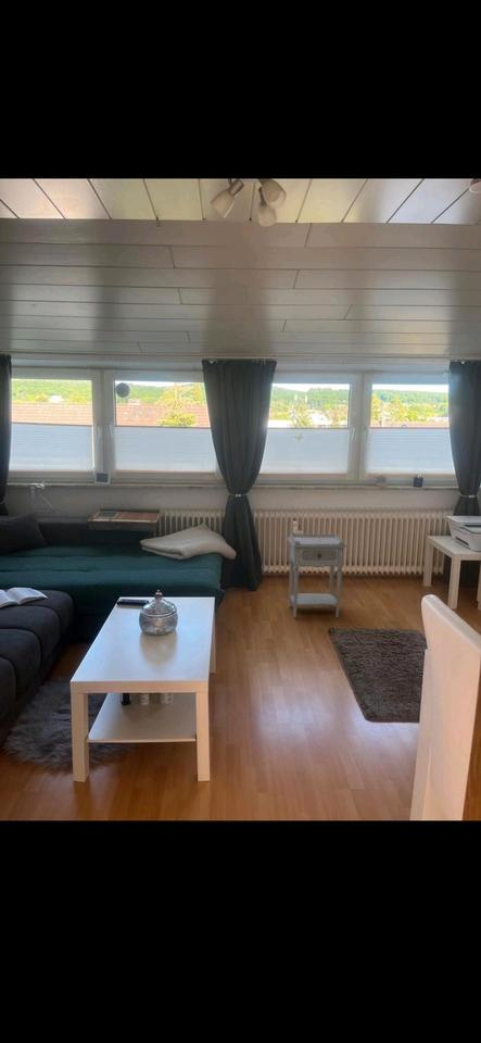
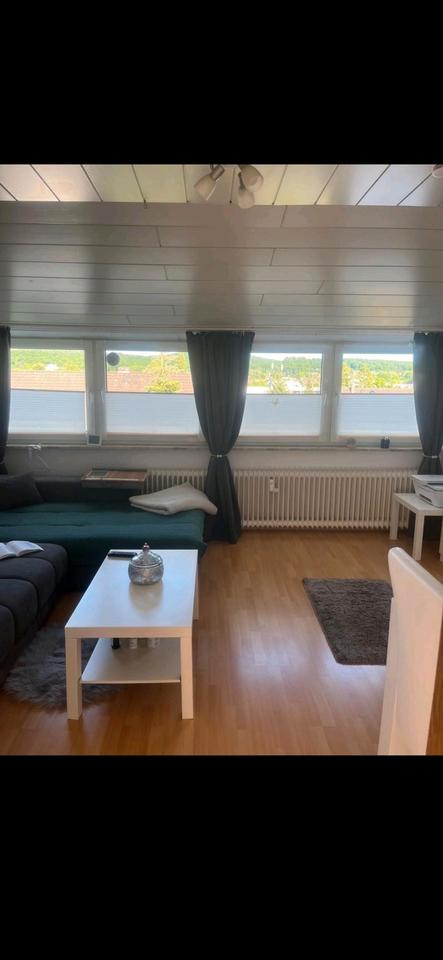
- nightstand (314, 566)
